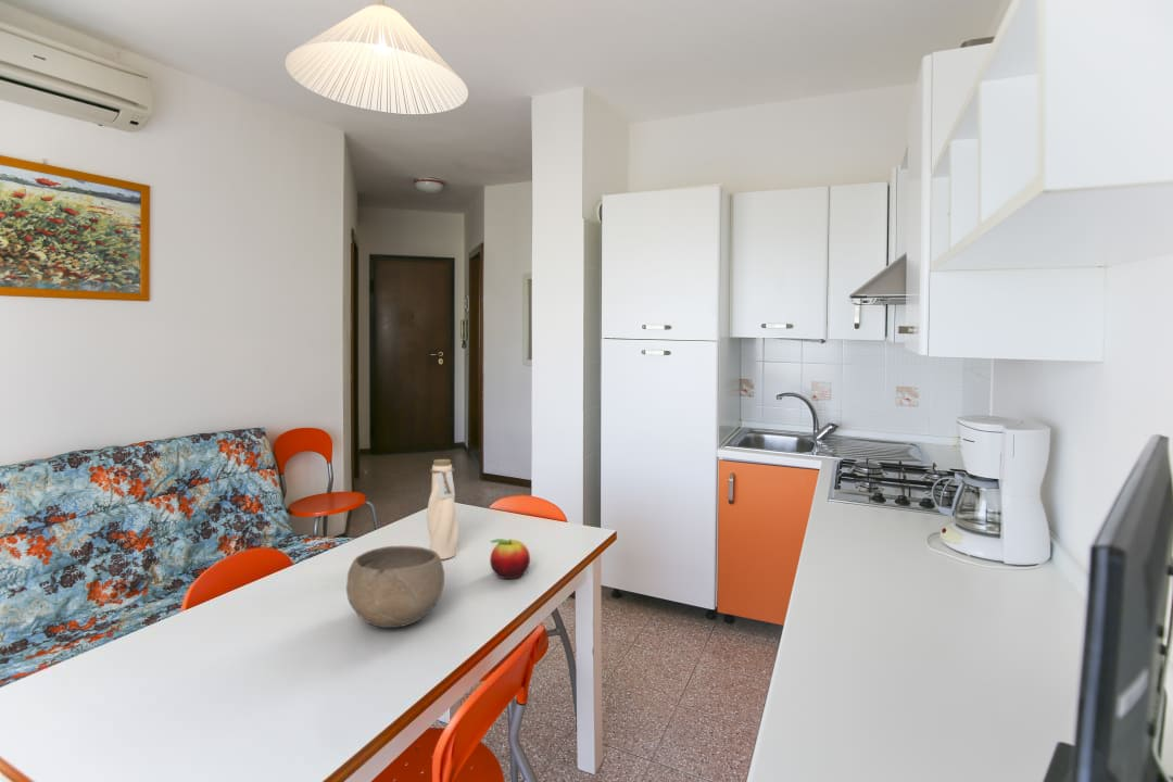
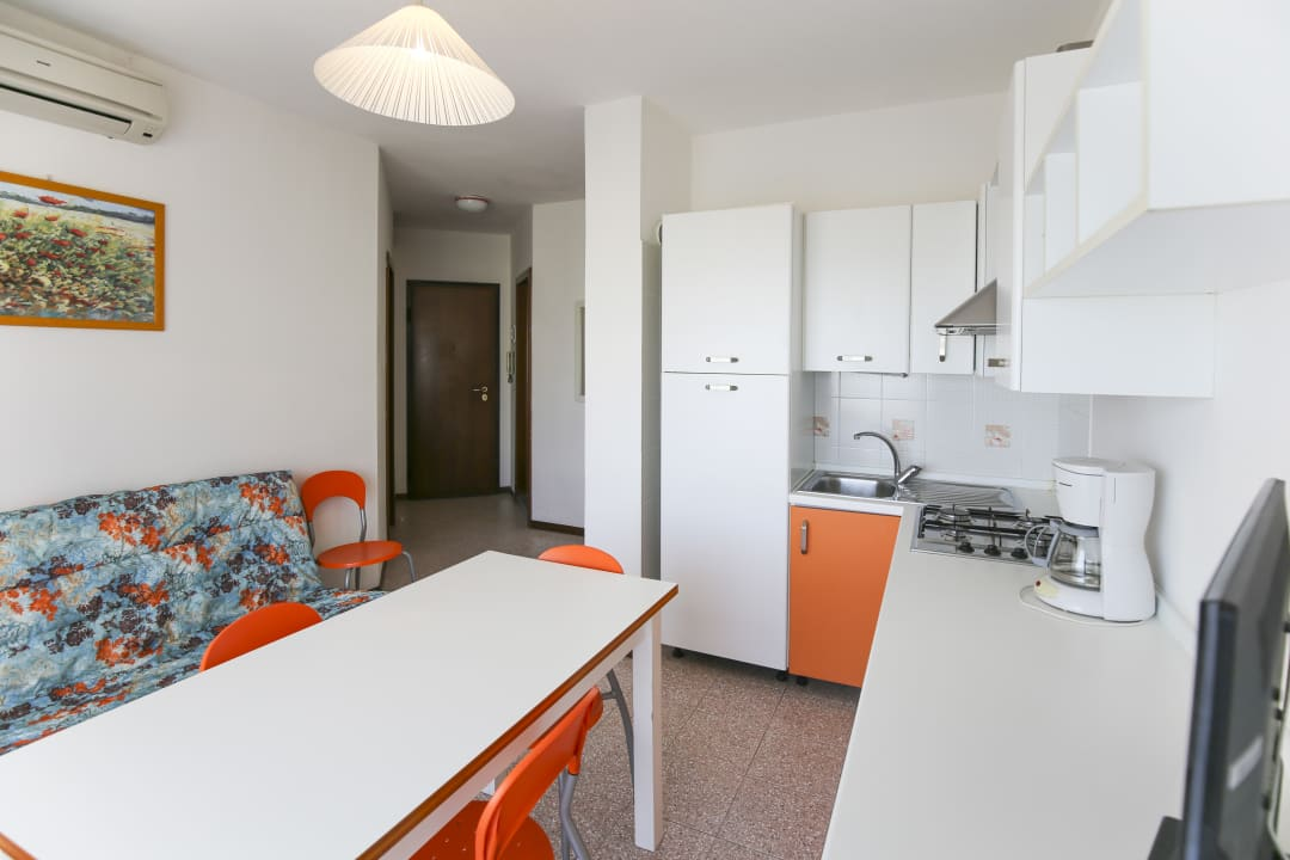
- water bottle (443, 508)
- bowl (396, 588)
- fruit (509, 557)
